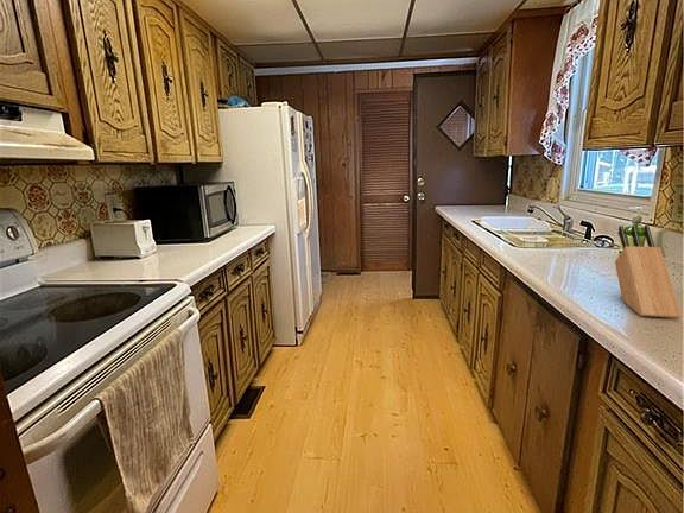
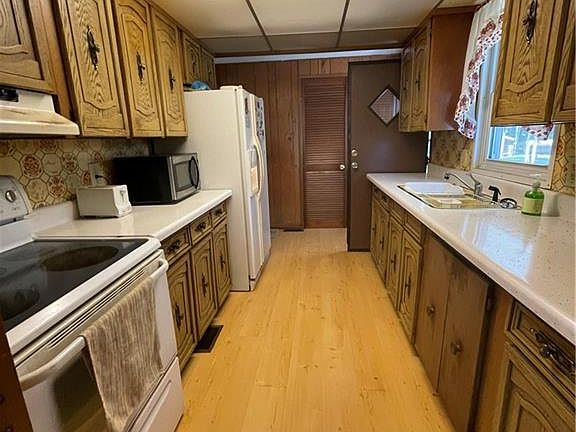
- knife block (644, 266)
